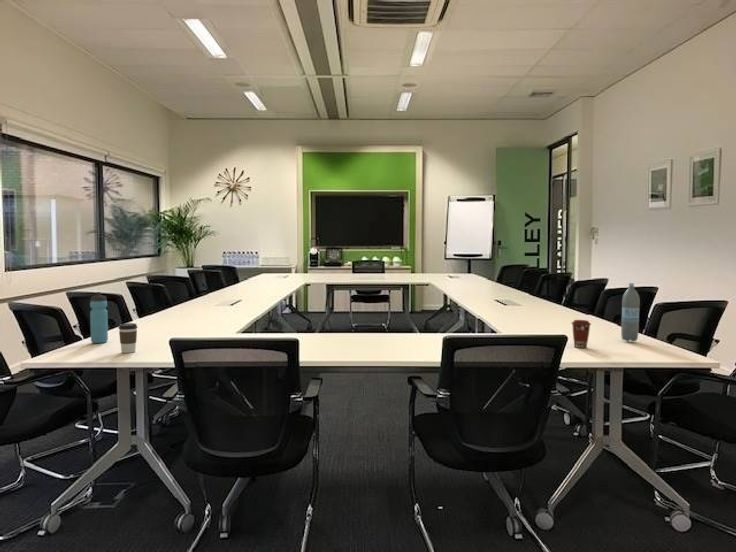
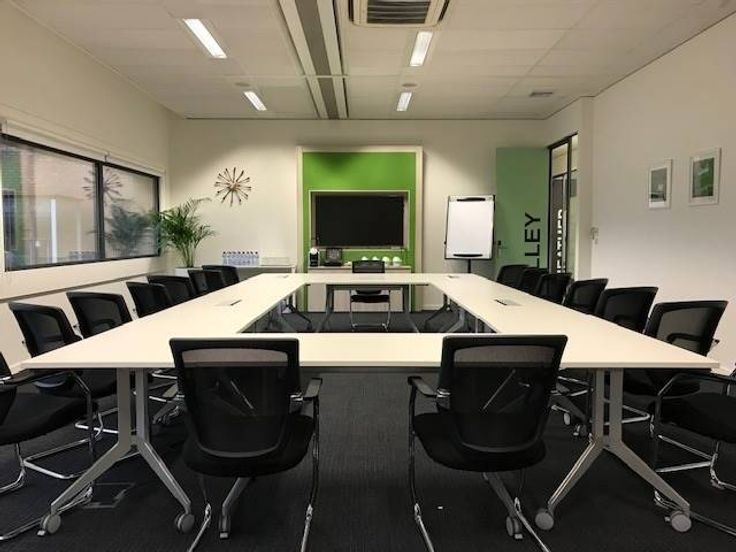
- water bottle (630, 312)
- coffee cup (580, 333)
- coffee cup (128, 337)
- water bottle (98, 317)
